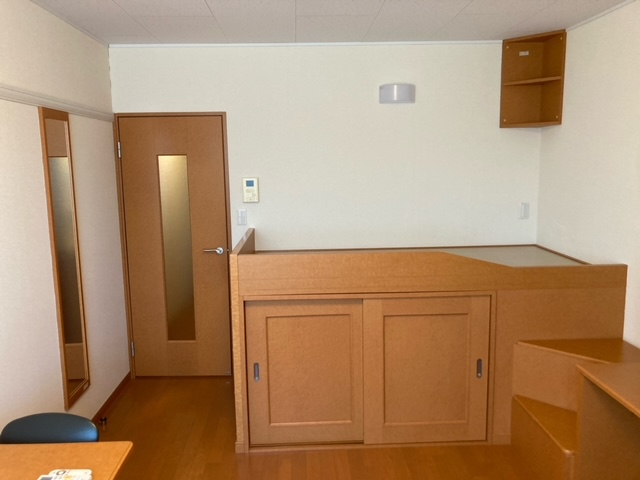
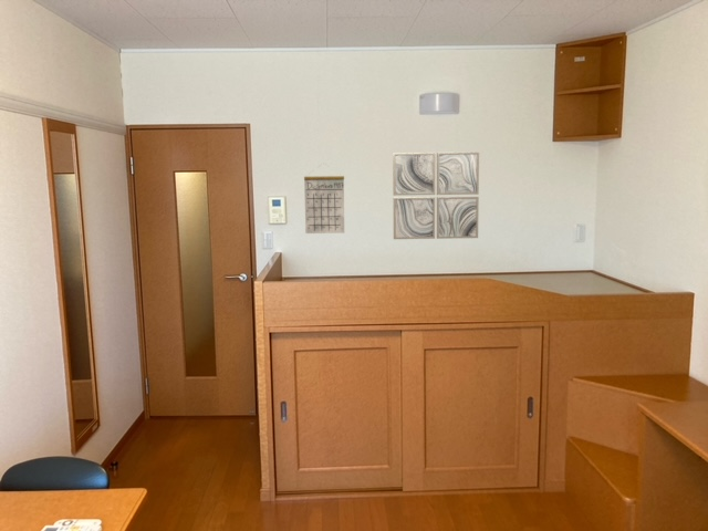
+ wall art (437, 197)
+ calendar (324, 198)
